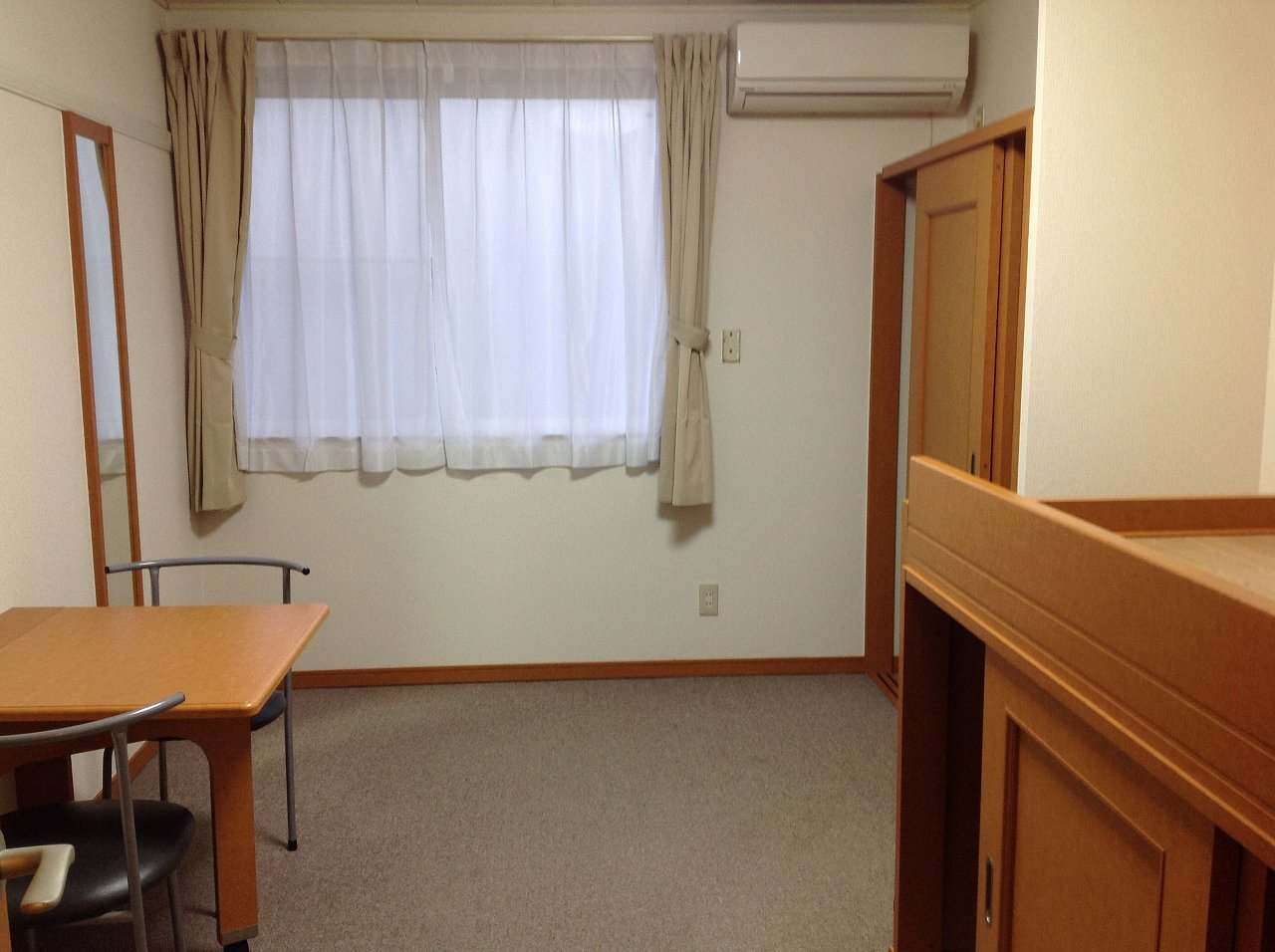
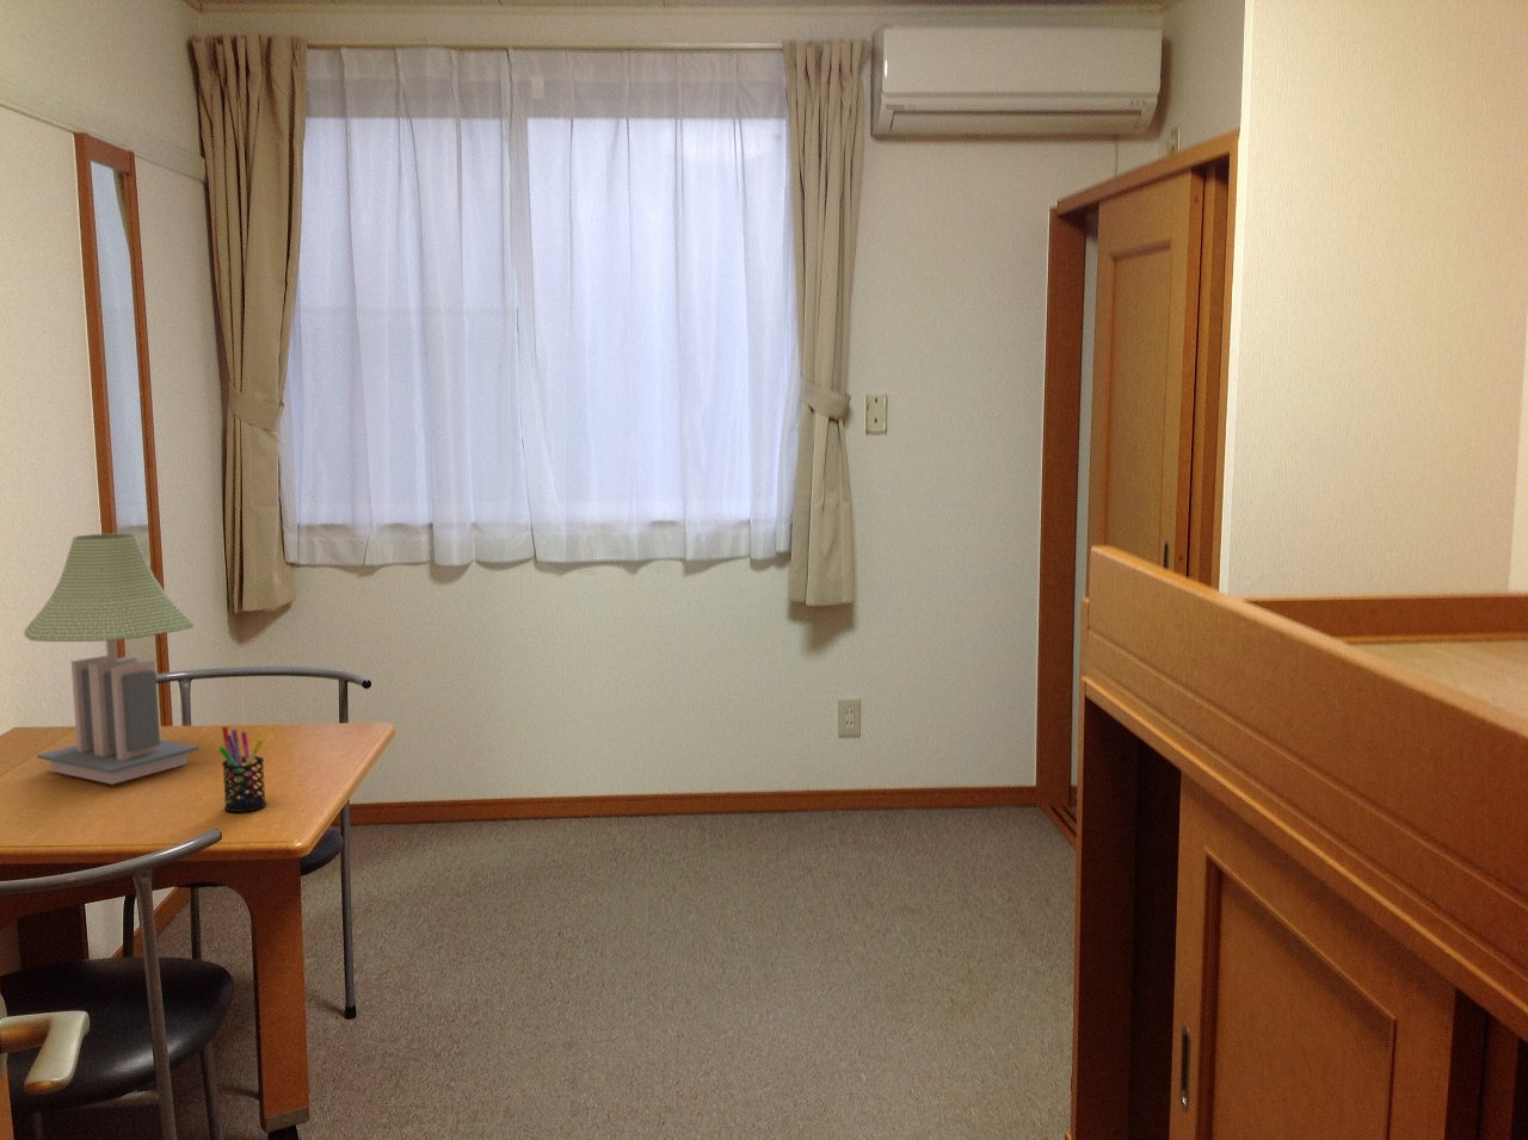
+ desk lamp (113, 653)
+ pen holder (237, 768)
